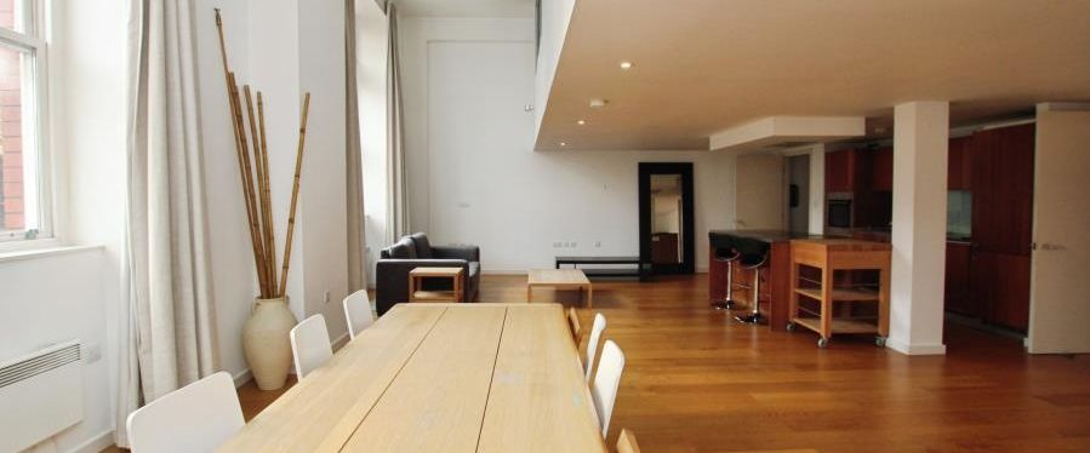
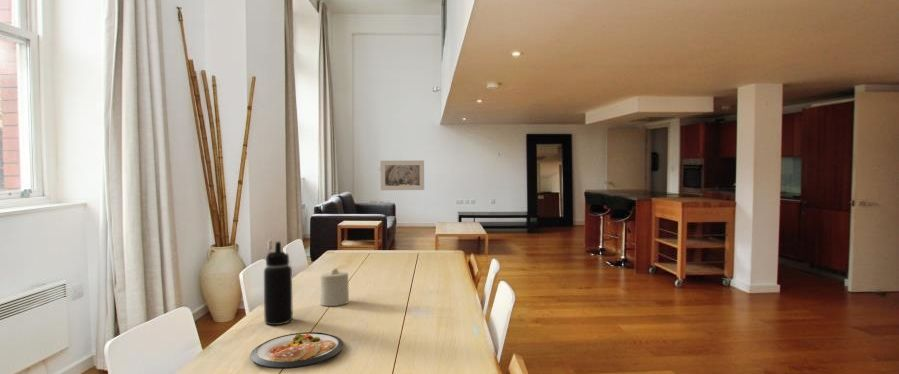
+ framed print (402, 175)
+ dish (298, 346)
+ water bottle (277, 282)
+ candle (334, 285)
